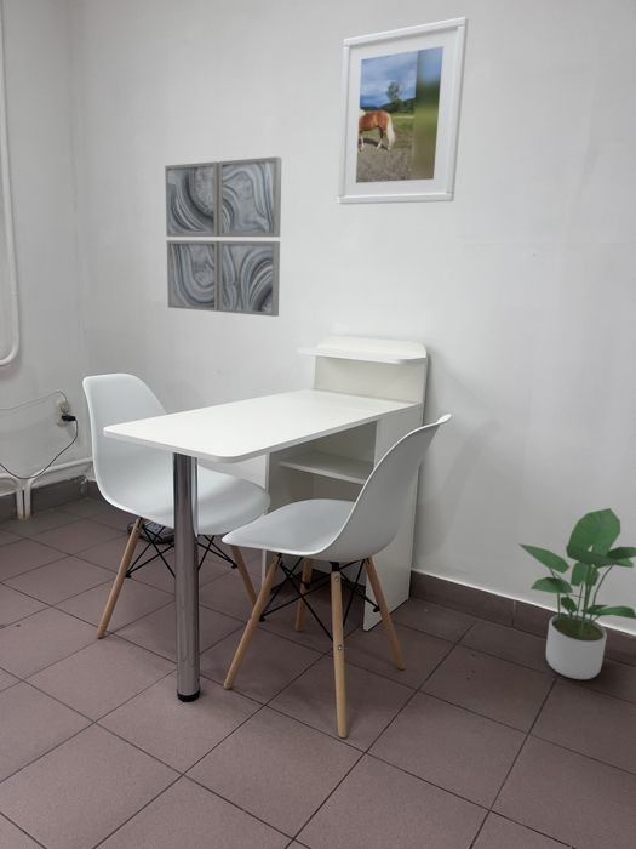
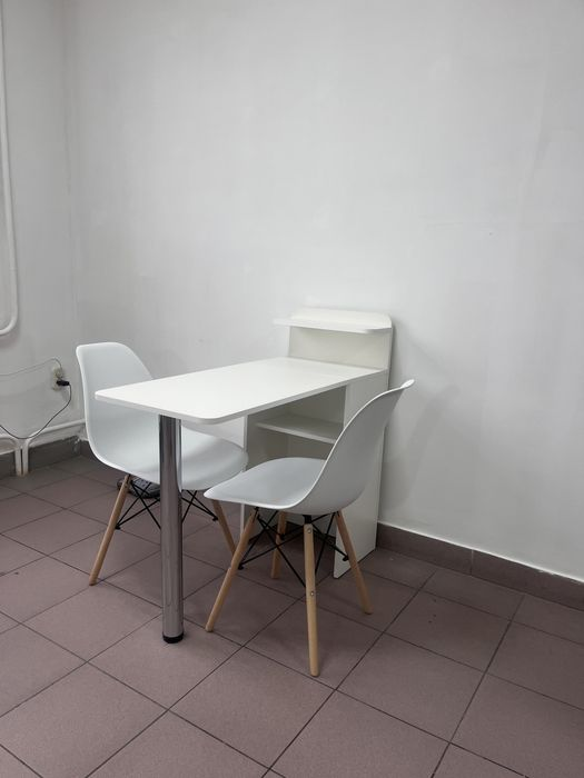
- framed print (397, 118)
- potted plant (572, 594)
- wall art (219, 240)
